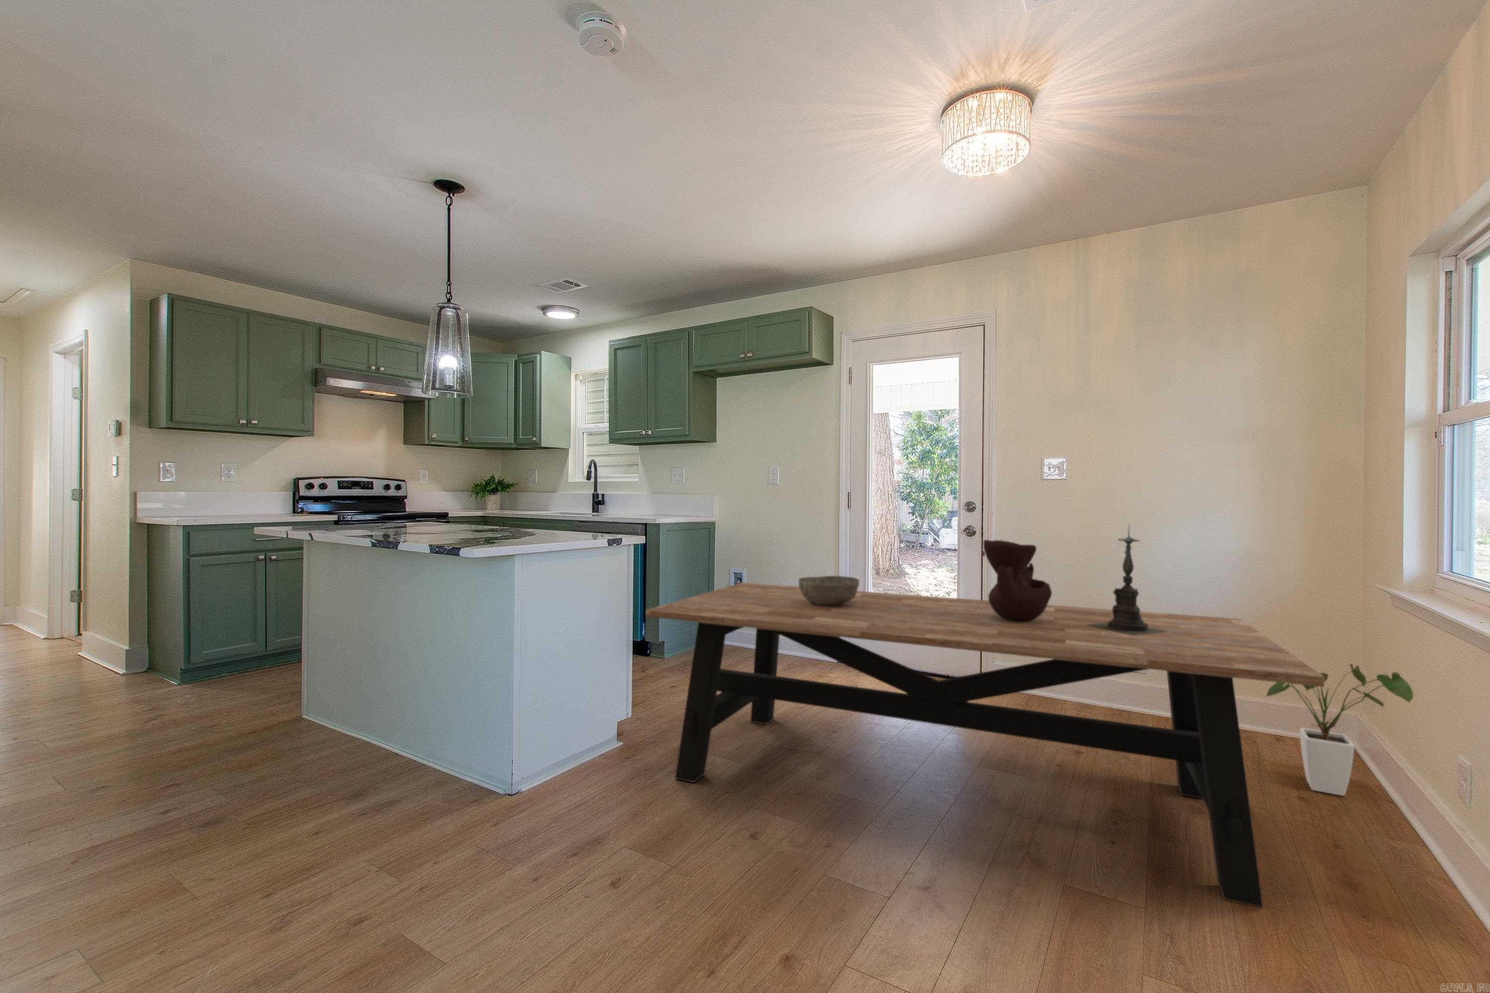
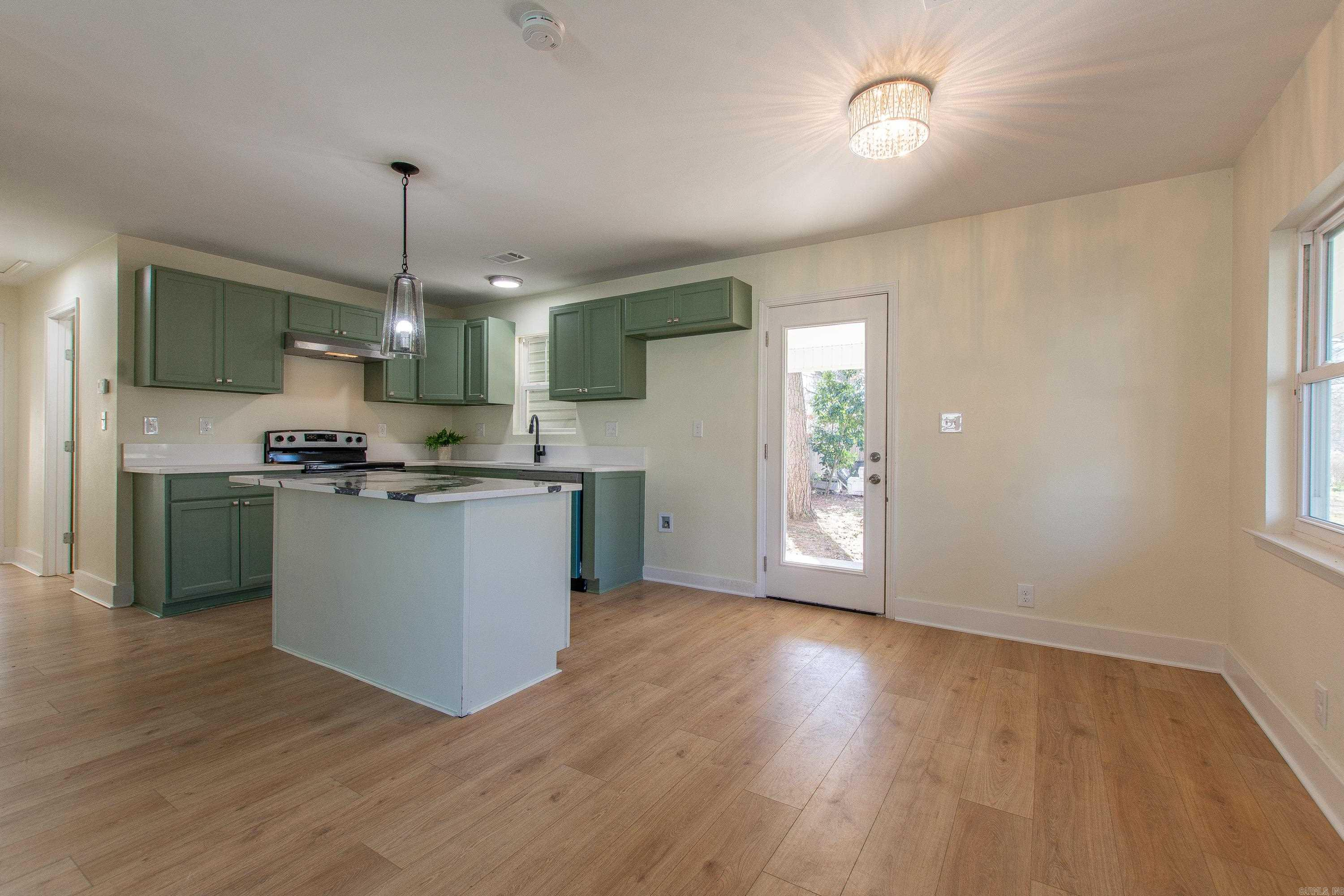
- vase (1014, 579)
- house plant (1330, 726)
- candle holder (1126, 575)
- dining table (937, 699)
- bowl (828, 591)
